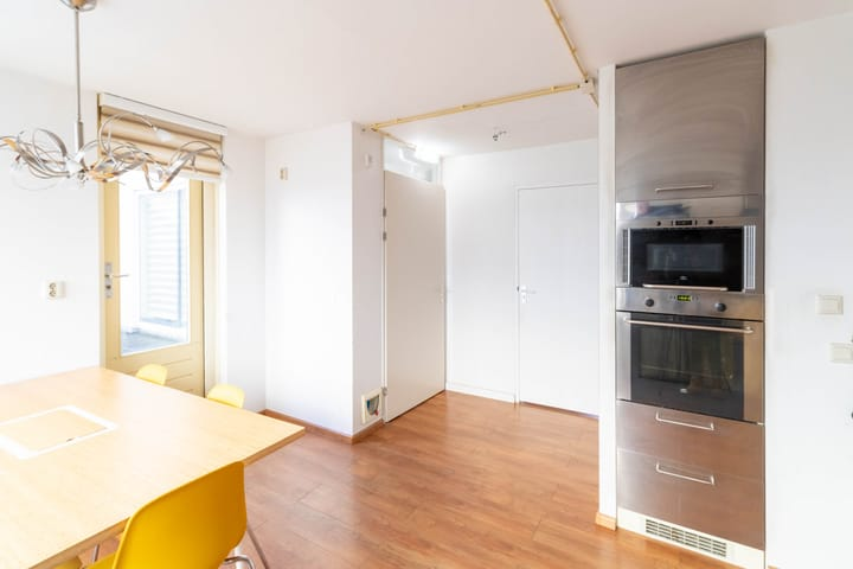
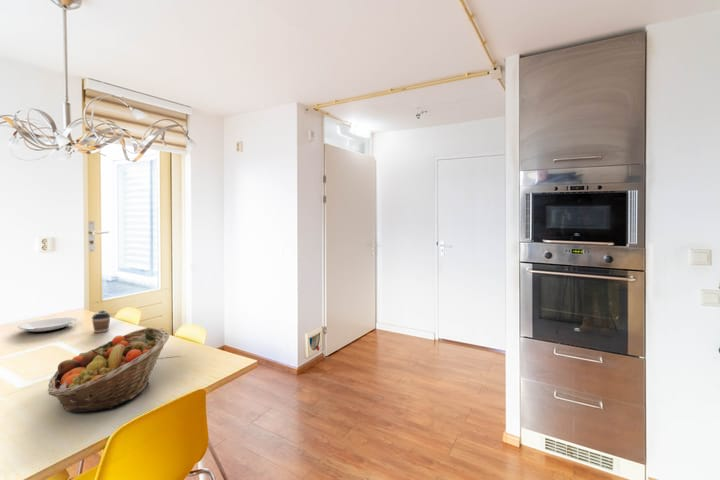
+ plate (48, 325)
+ coffee cup (101, 321)
+ fruit basket (113, 365)
